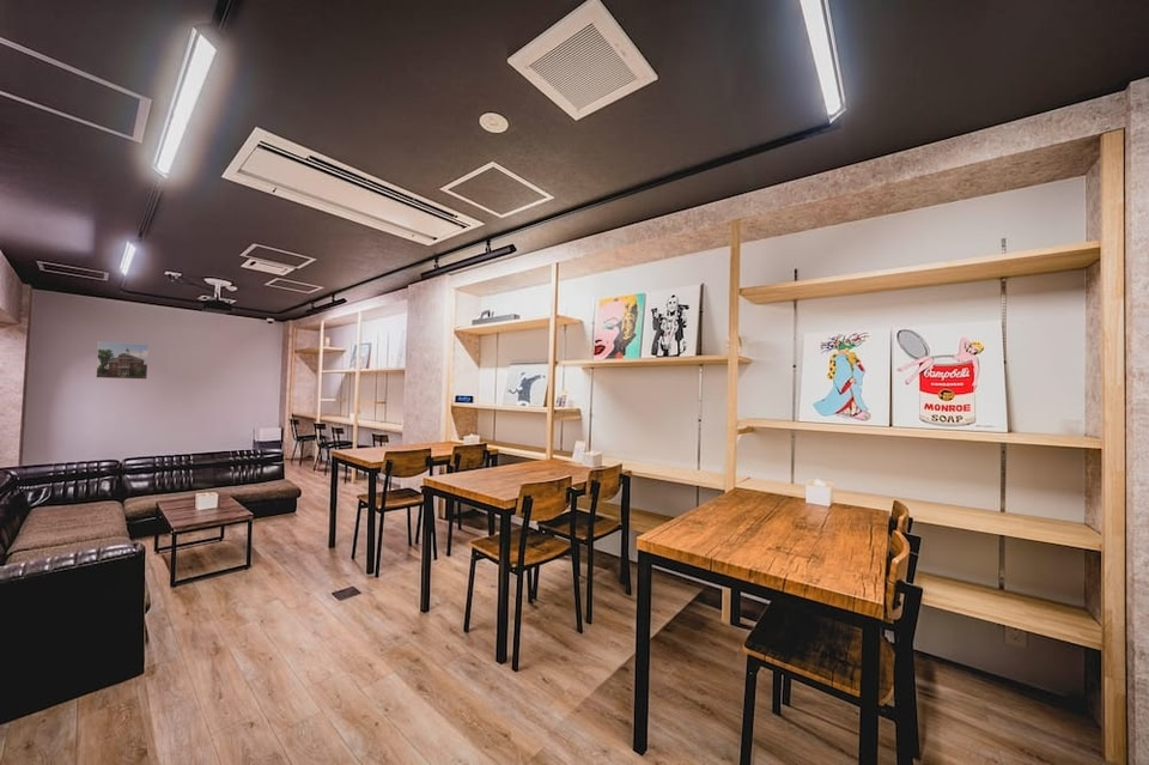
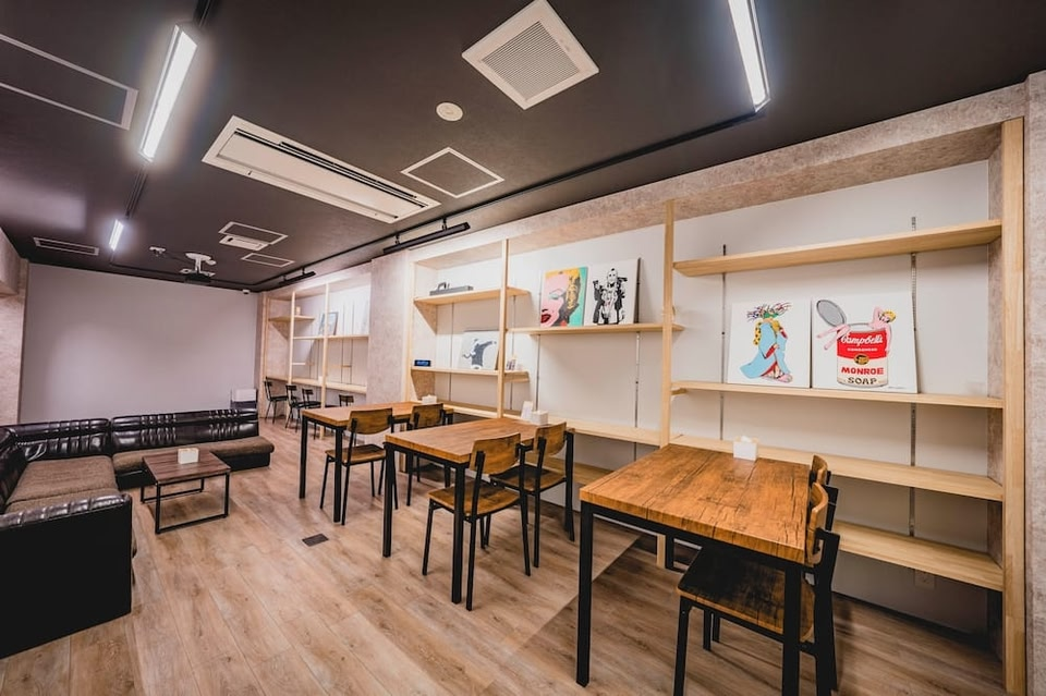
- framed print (122, 360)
